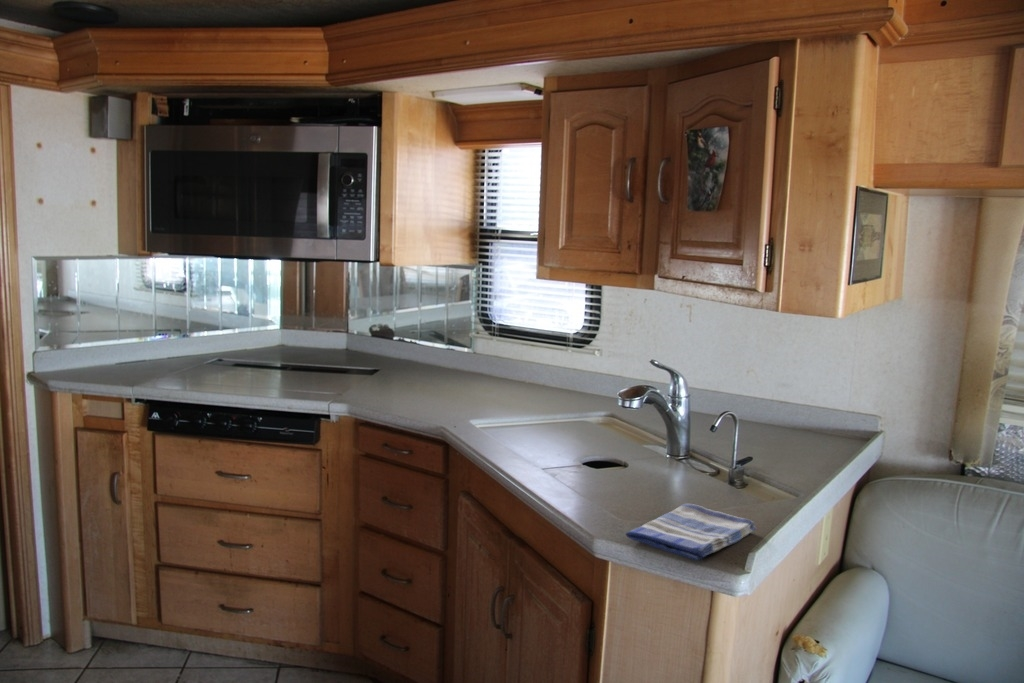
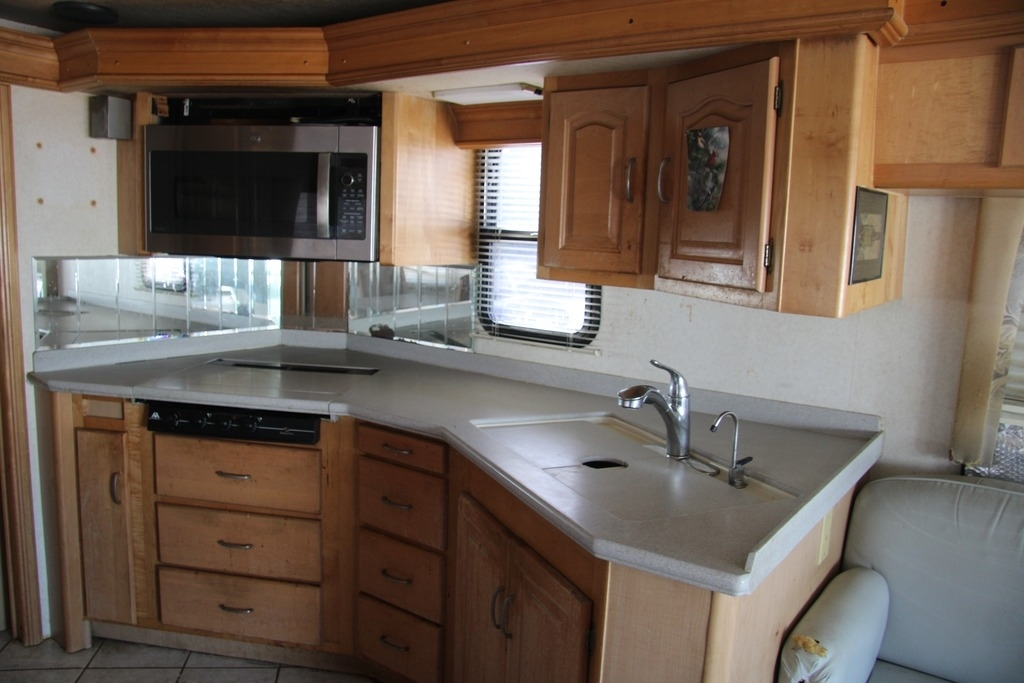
- dish towel (692, 529)
